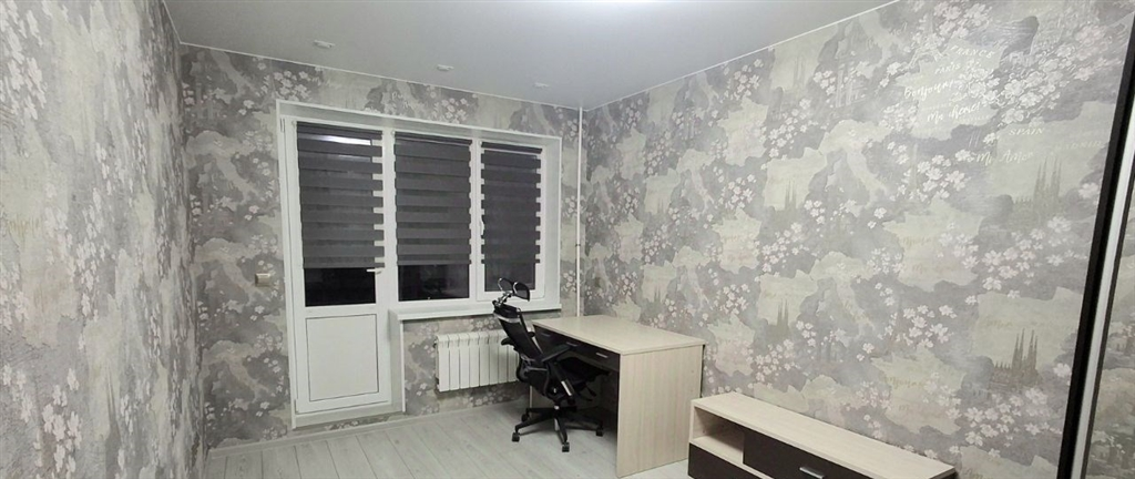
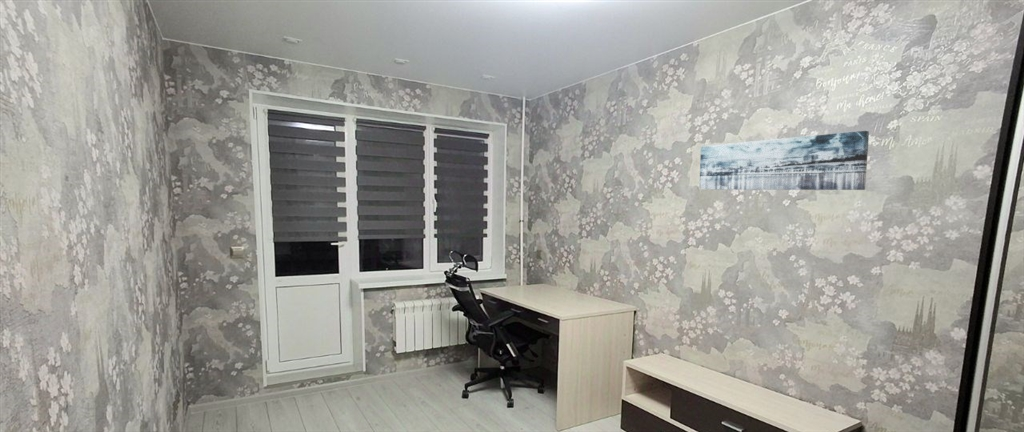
+ wall art (771, 164)
